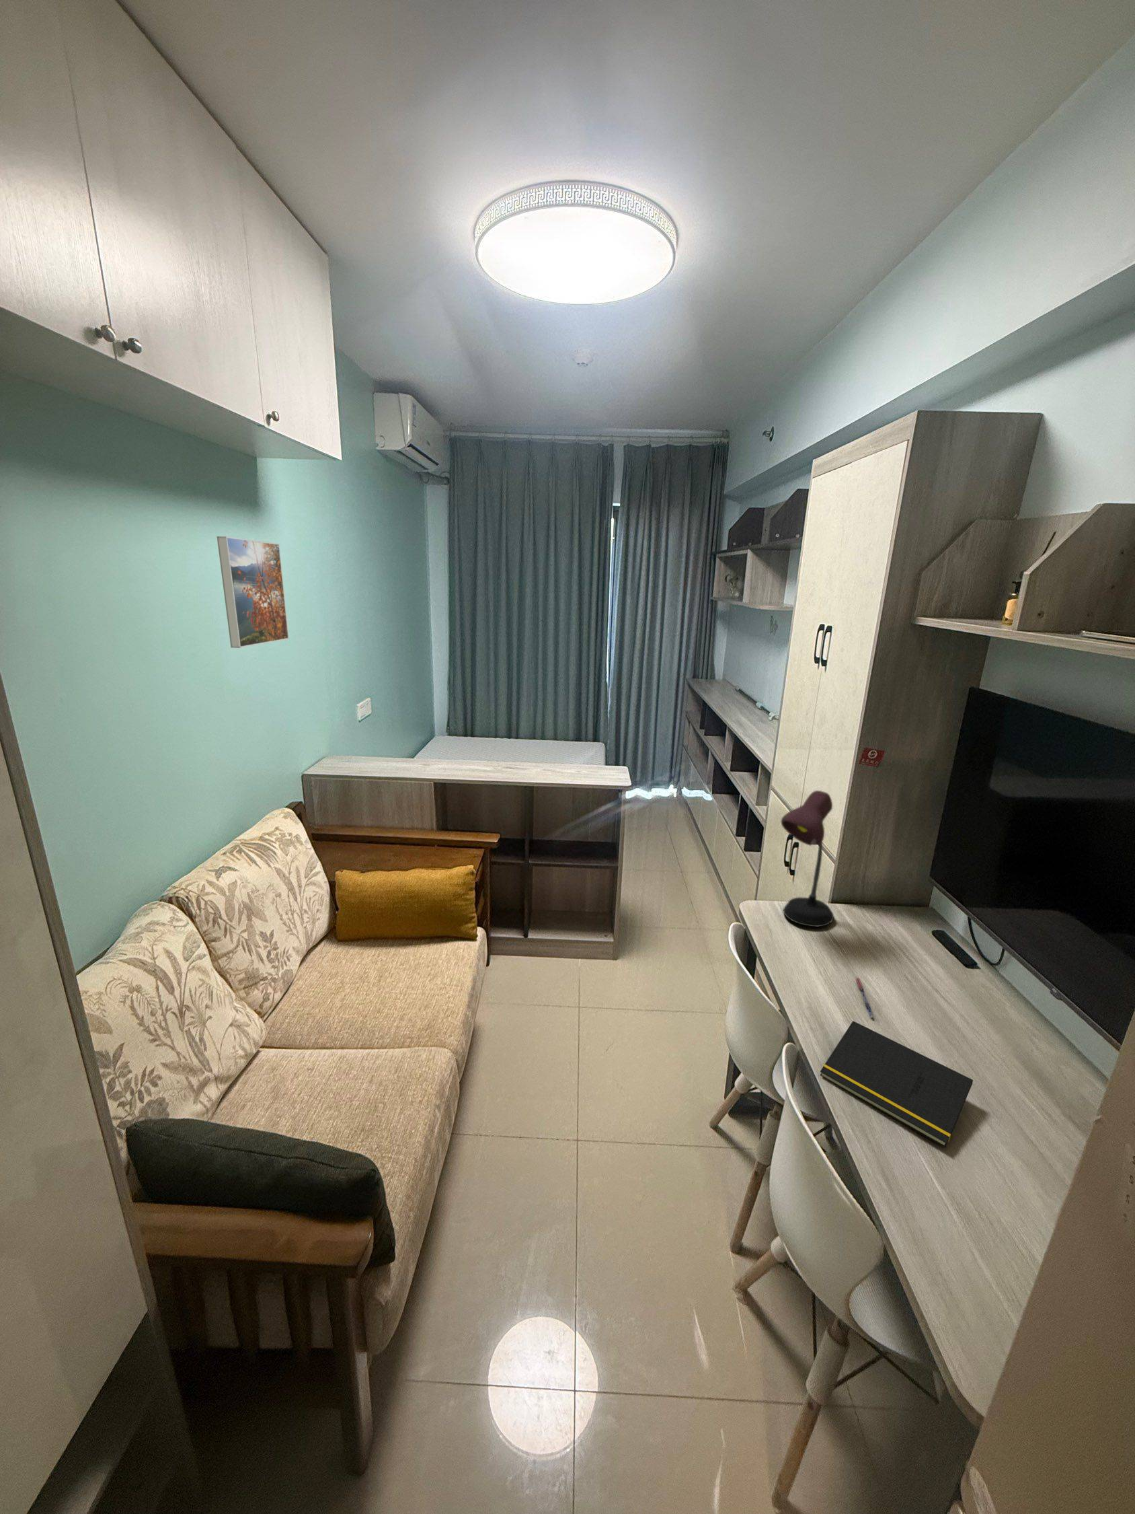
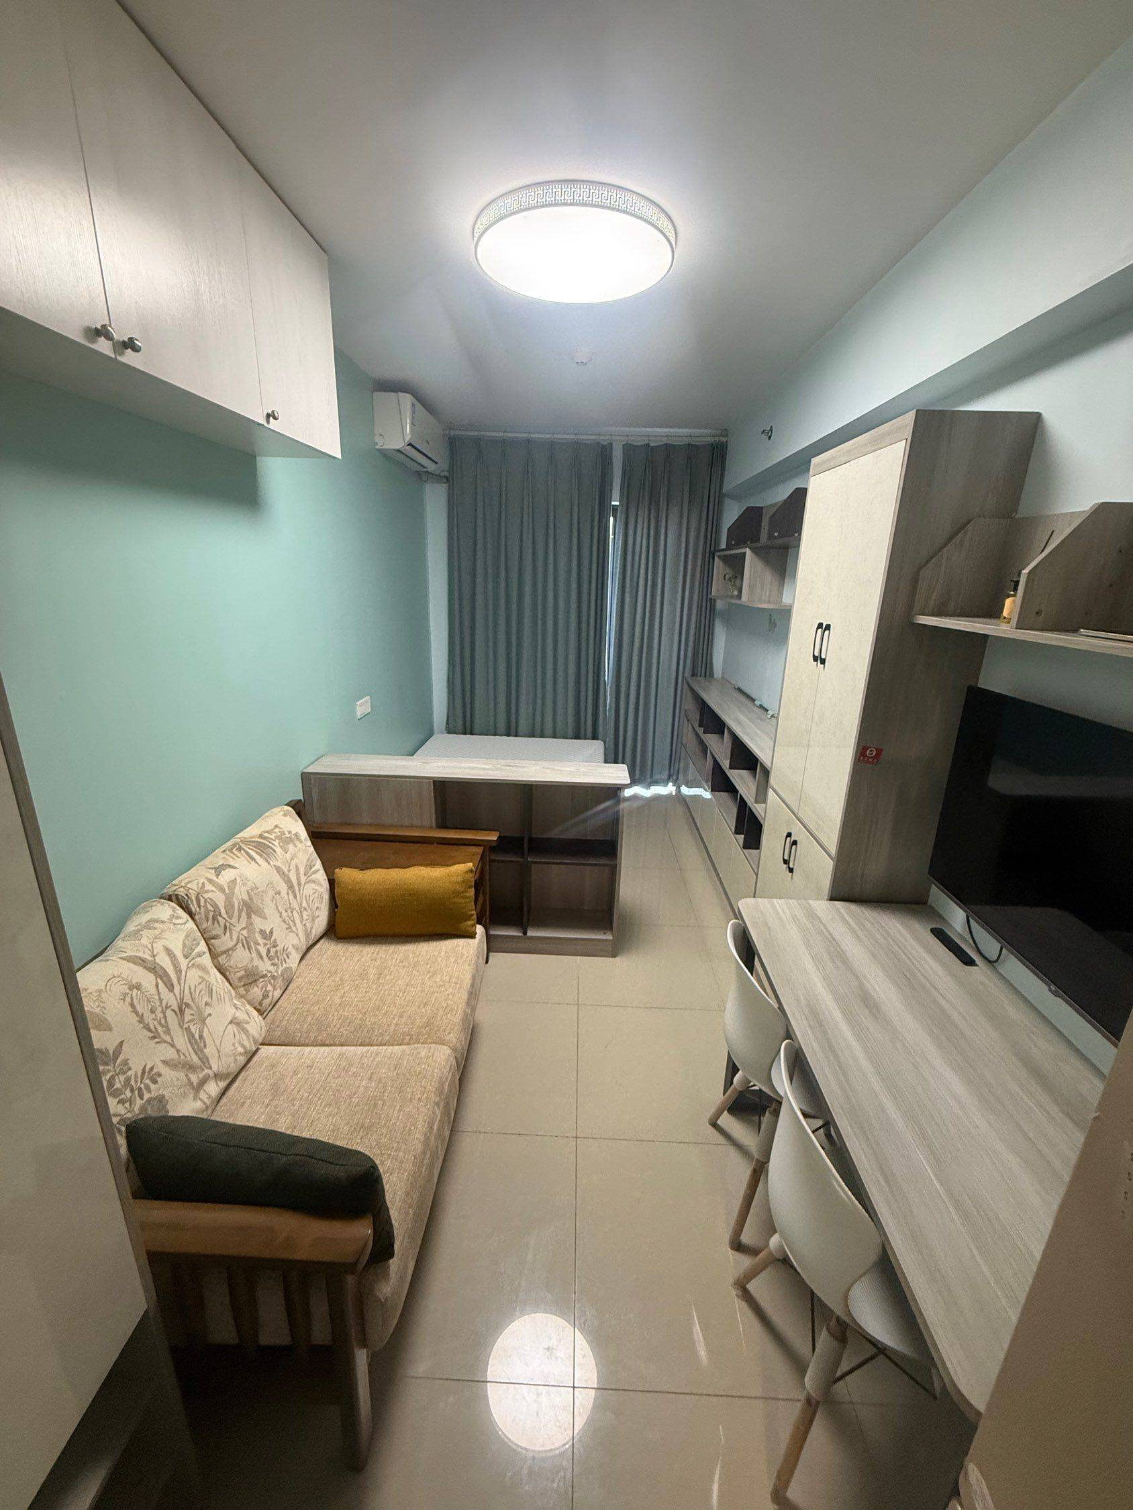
- notepad (894, 1077)
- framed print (256, 593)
- desk lamp (817, 858)
- pen (864, 996)
